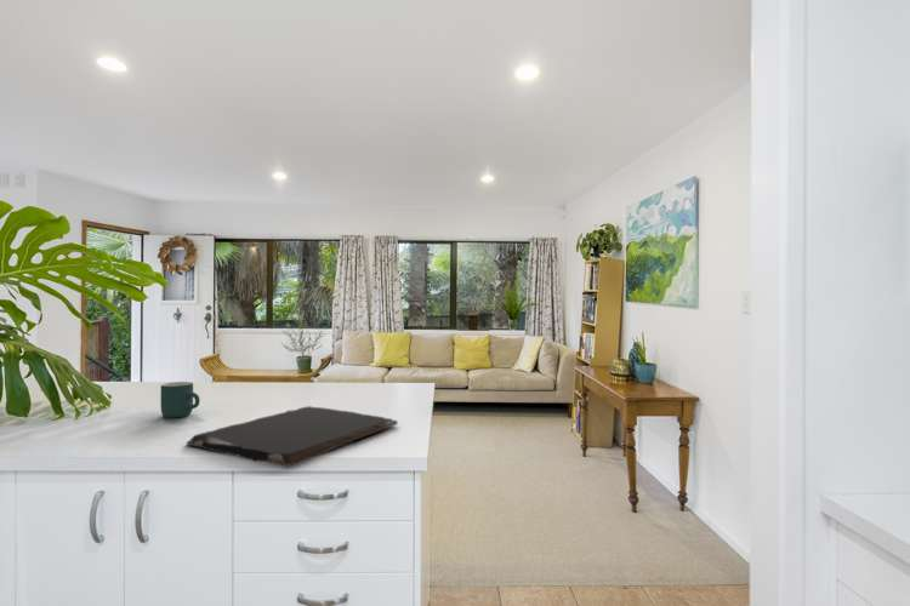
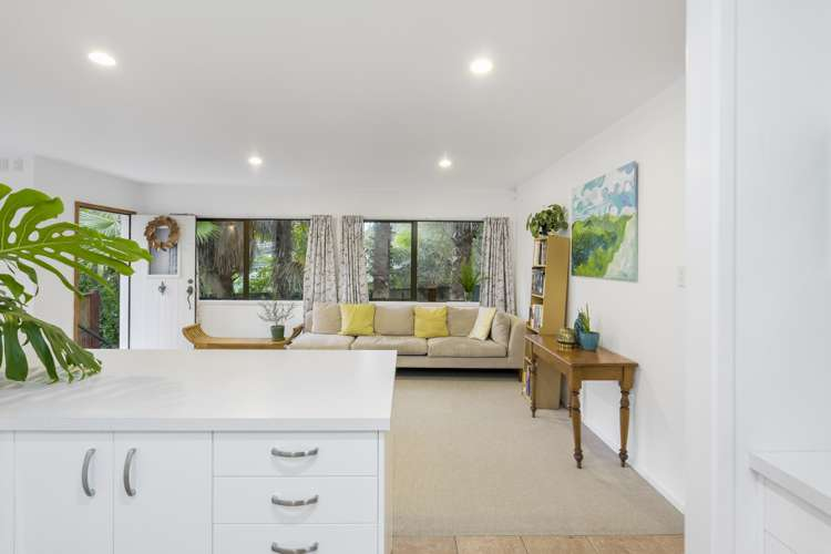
- mug (182, 399)
- cutting board (300, 429)
